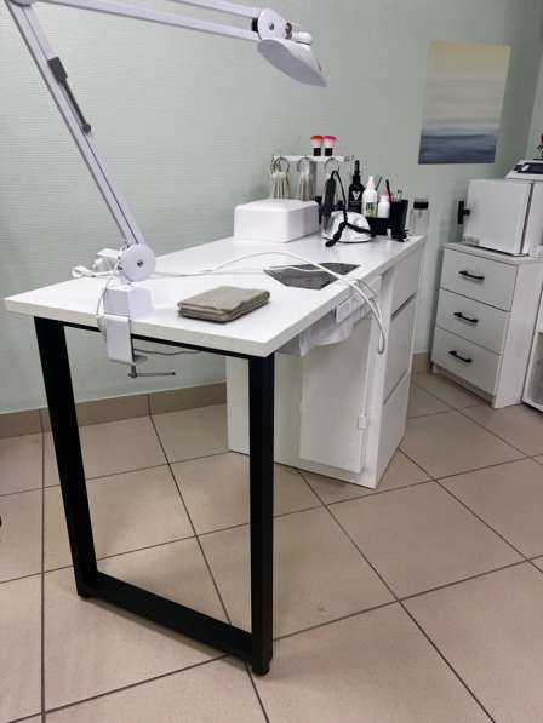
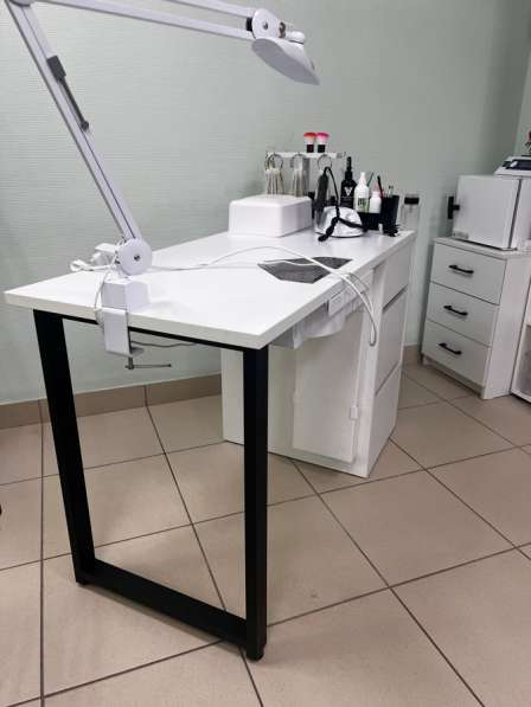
- washcloth (224, 300)
- wall art (463, 105)
